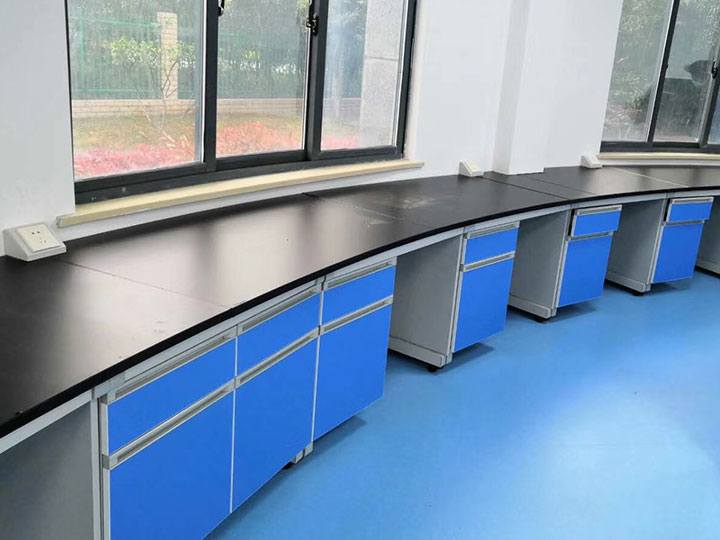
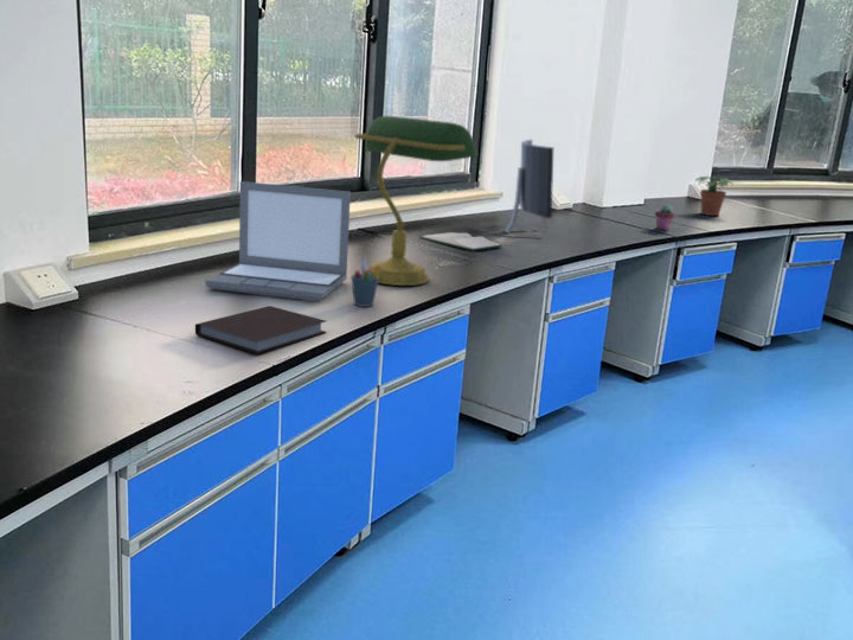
+ hardback book (460, 239)
+ potted succulent (665, 217)
+ monitor (527, 187)
+ notebook (262, 327)
+ pen holder (365, 282)
+ laptop (280, 238)
+ desk lamp (395, 206)
+ potted plant (712, 196)
